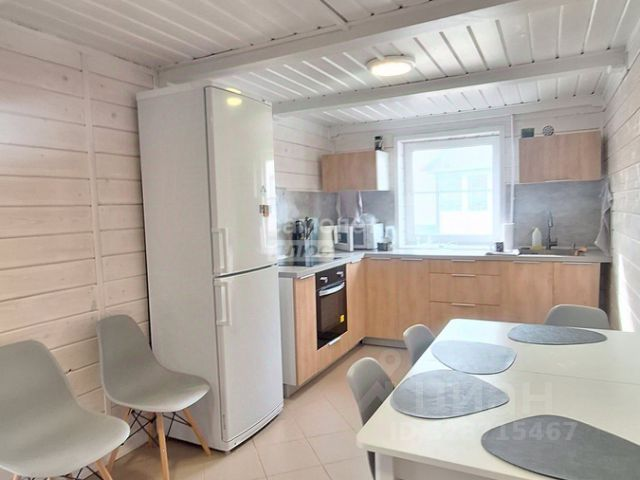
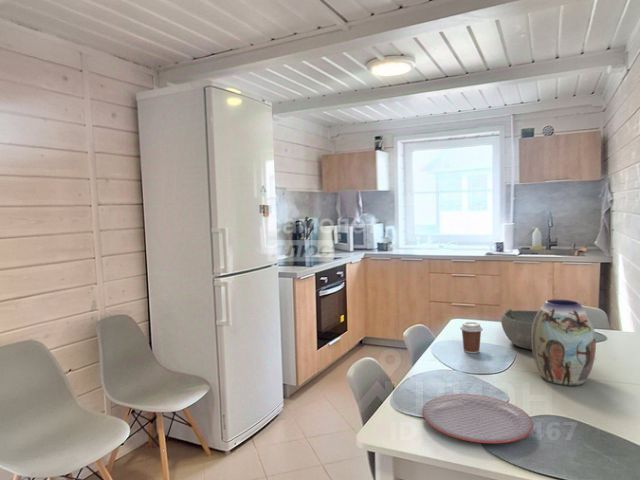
+ coffee cup (471, 337)
+ vase (562, 340)
+ bowl (531, 329)
+ plate (475, 419)
